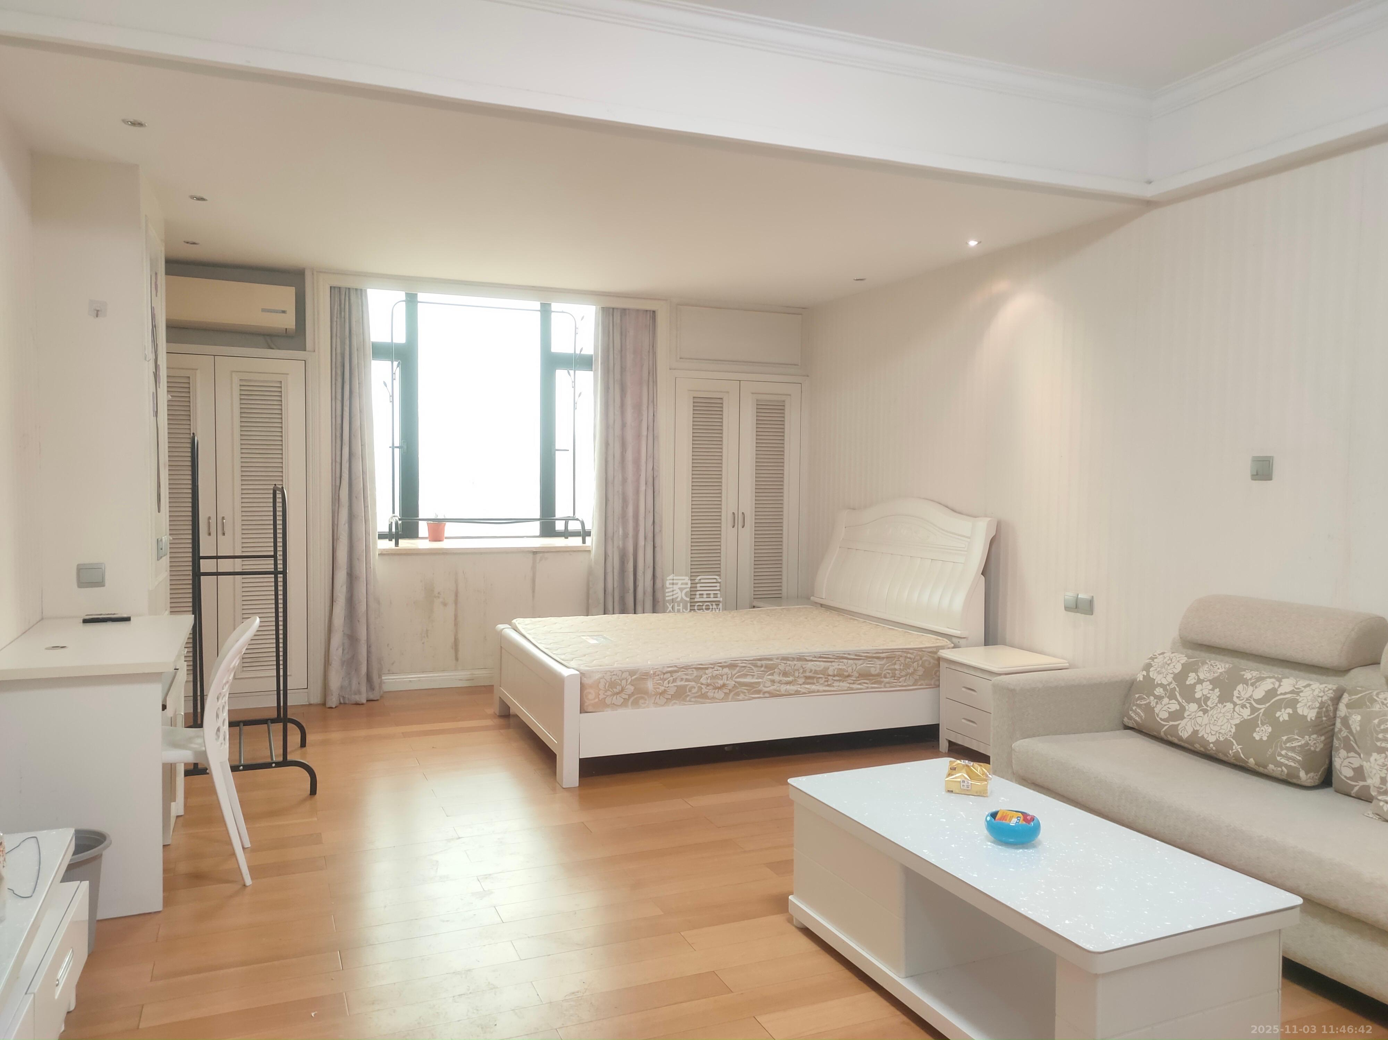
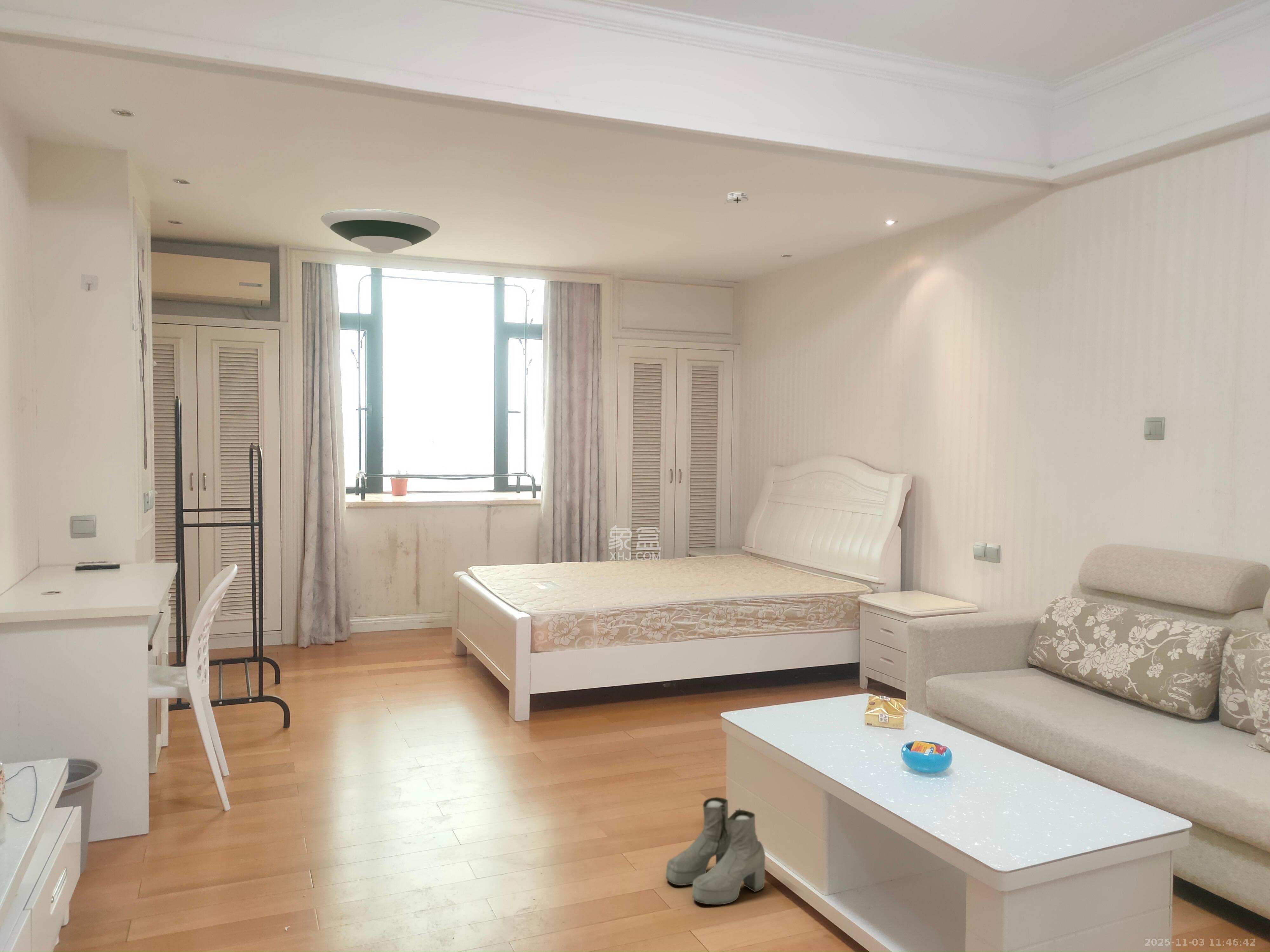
+ smoke detector (737, 197)
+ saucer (381, 237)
+ boots (716, 847)
